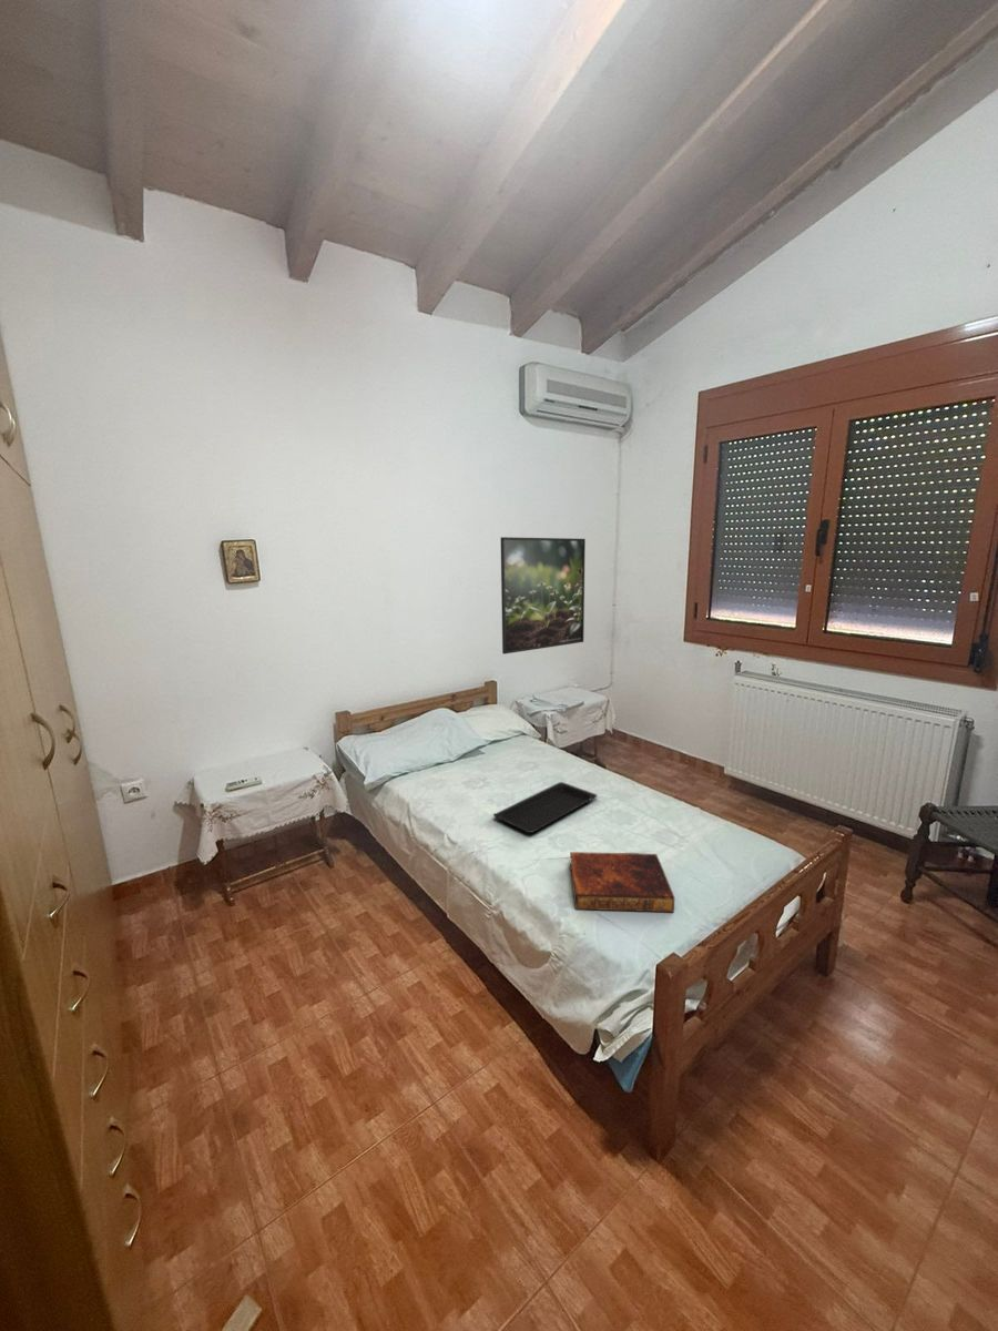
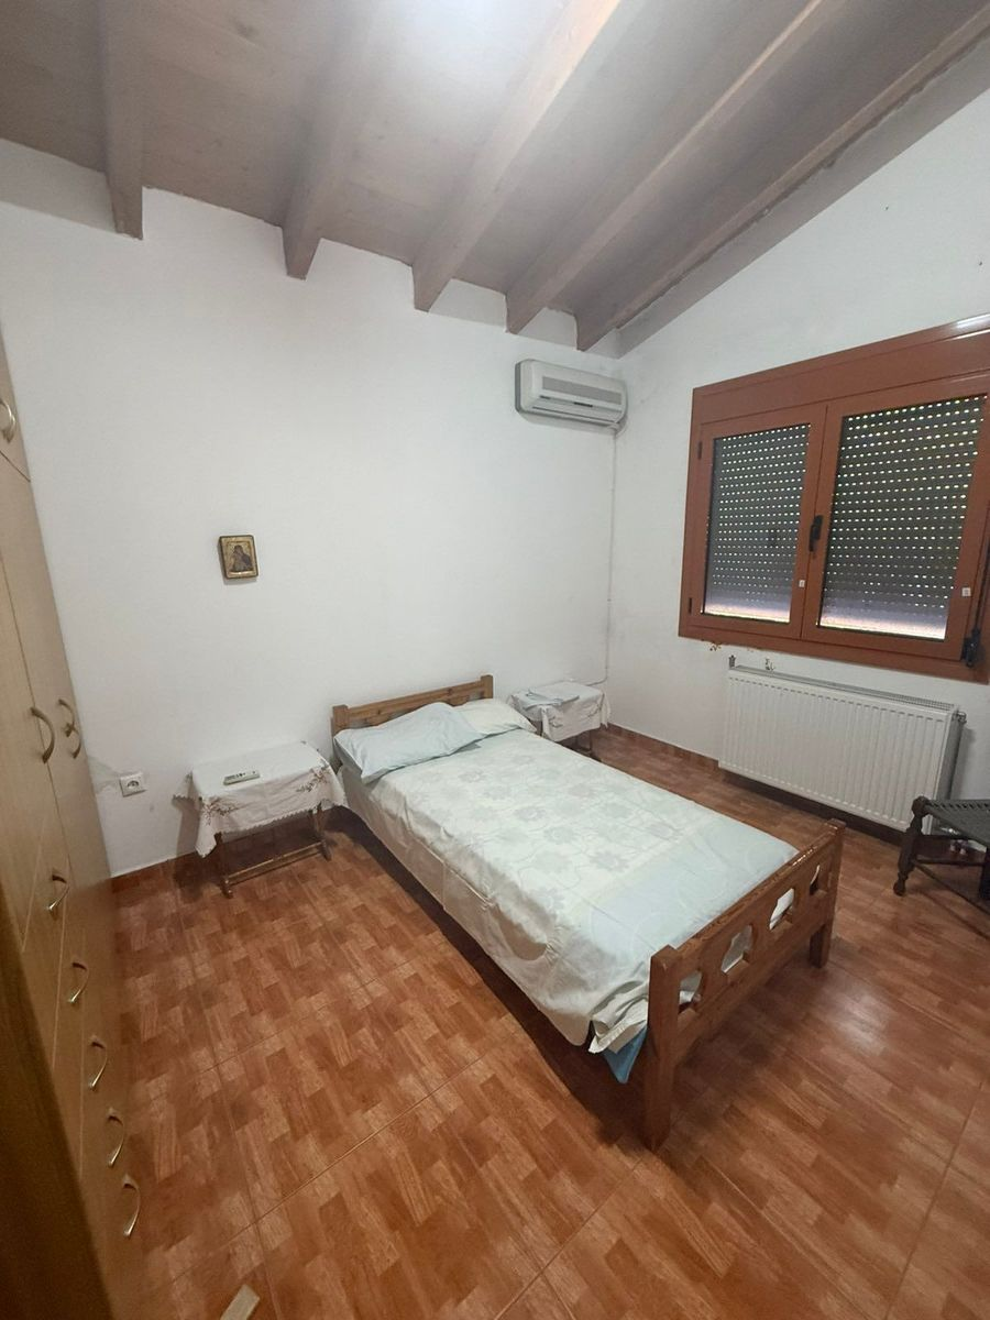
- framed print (544, 593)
- serving tray (547, 806)
- book (618, 880)
